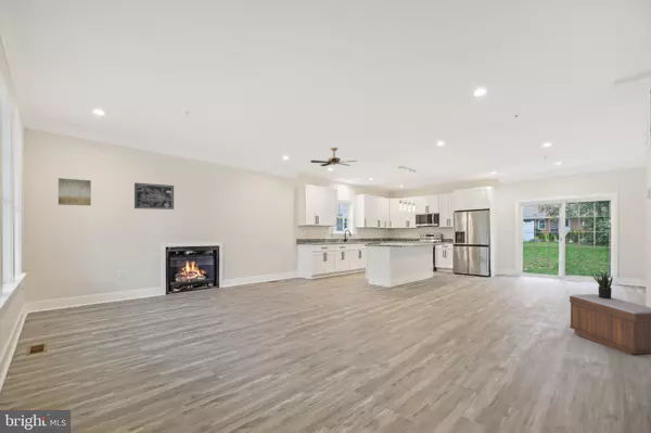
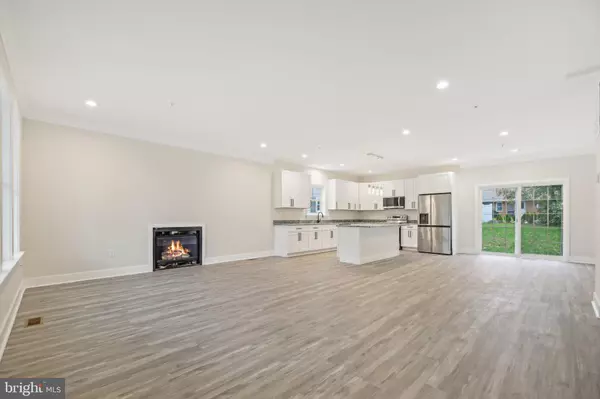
- ceiling fan (333, 155)
- wall art (75, 192)
- bench (613, 321)
- potted plant (603, 283)
- wall art (154, 196)
